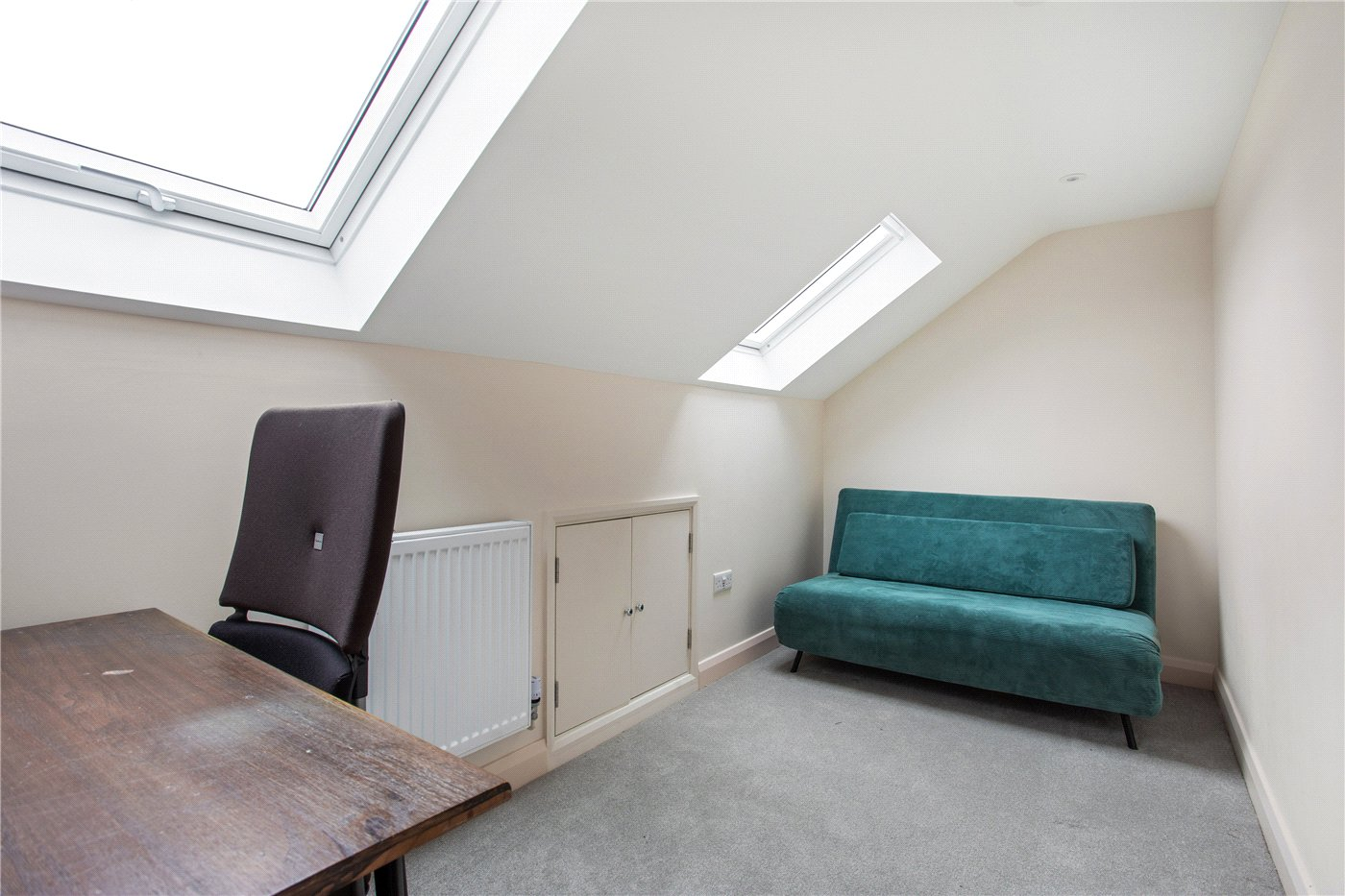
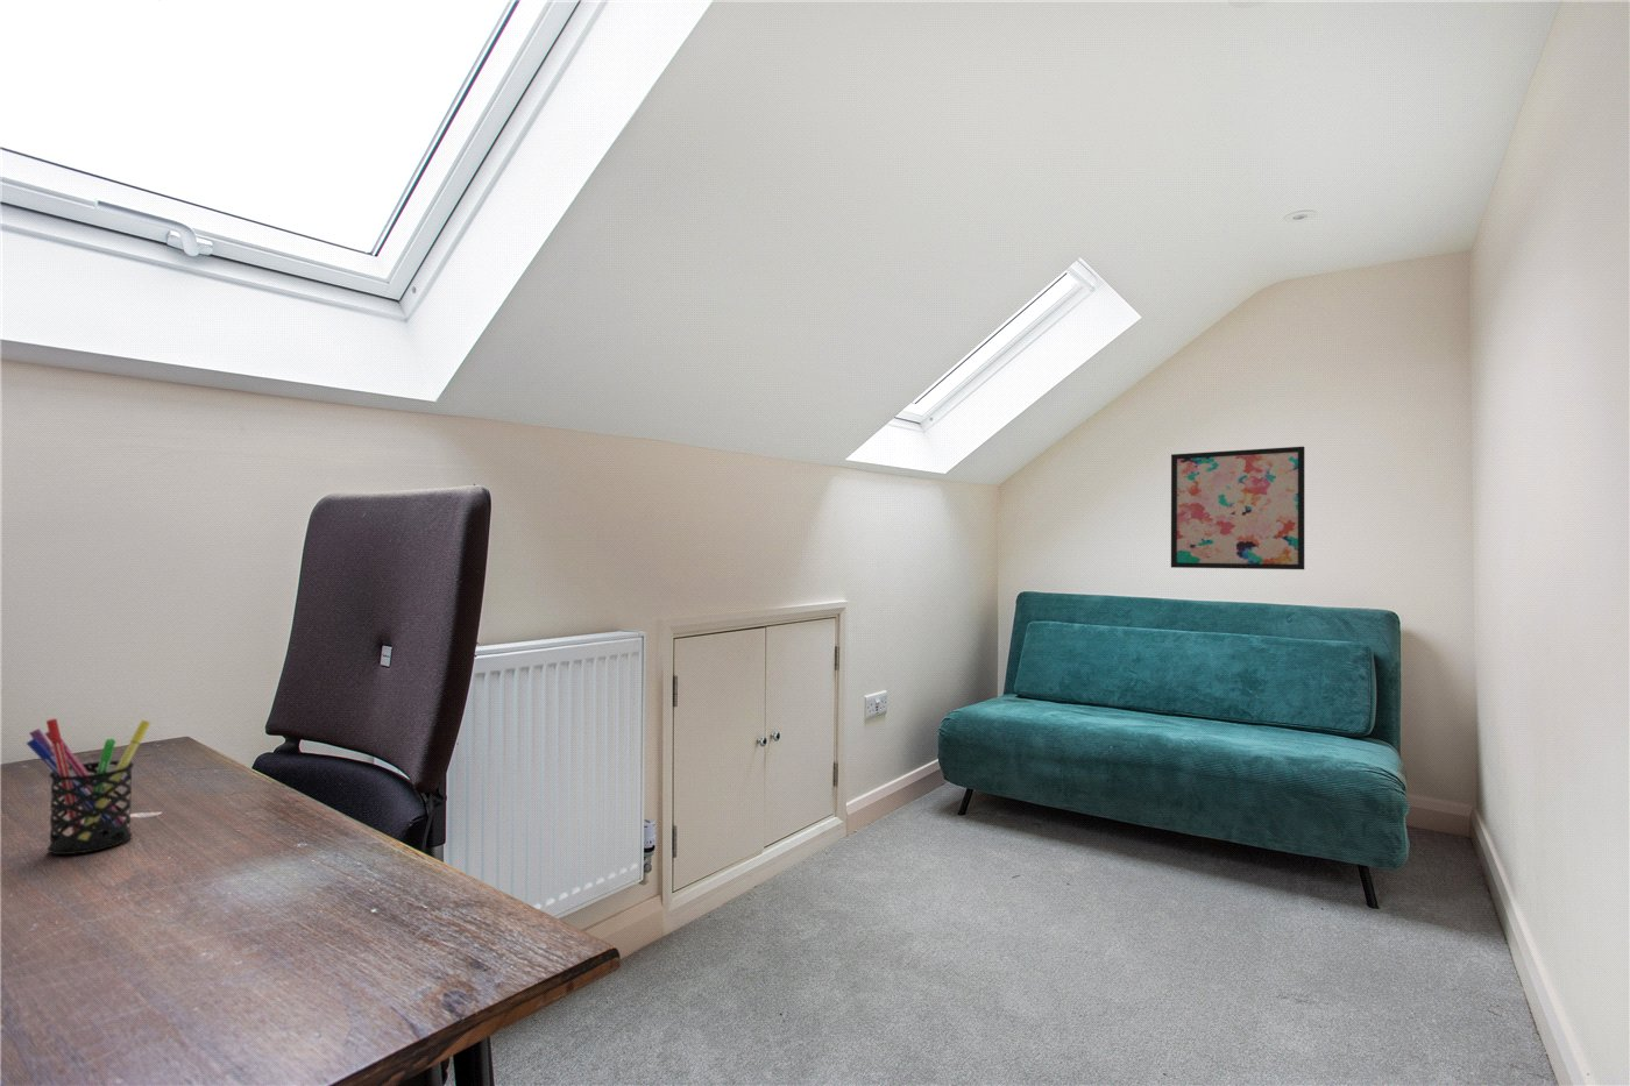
+ wall art (1234, 509)
+ pen holder (90, 779)
